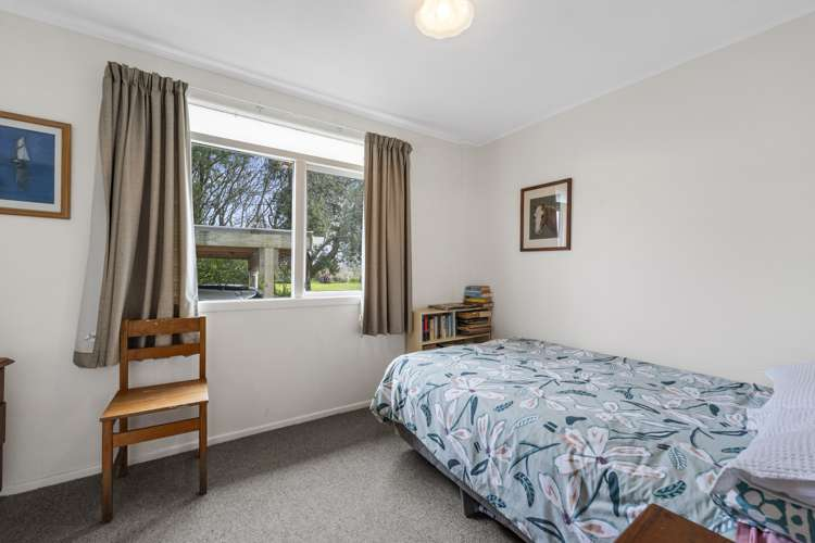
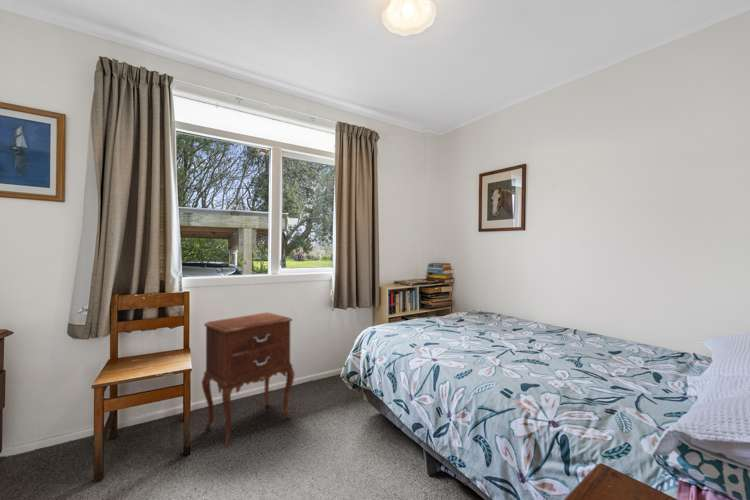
+ nightstand (249, 371)
